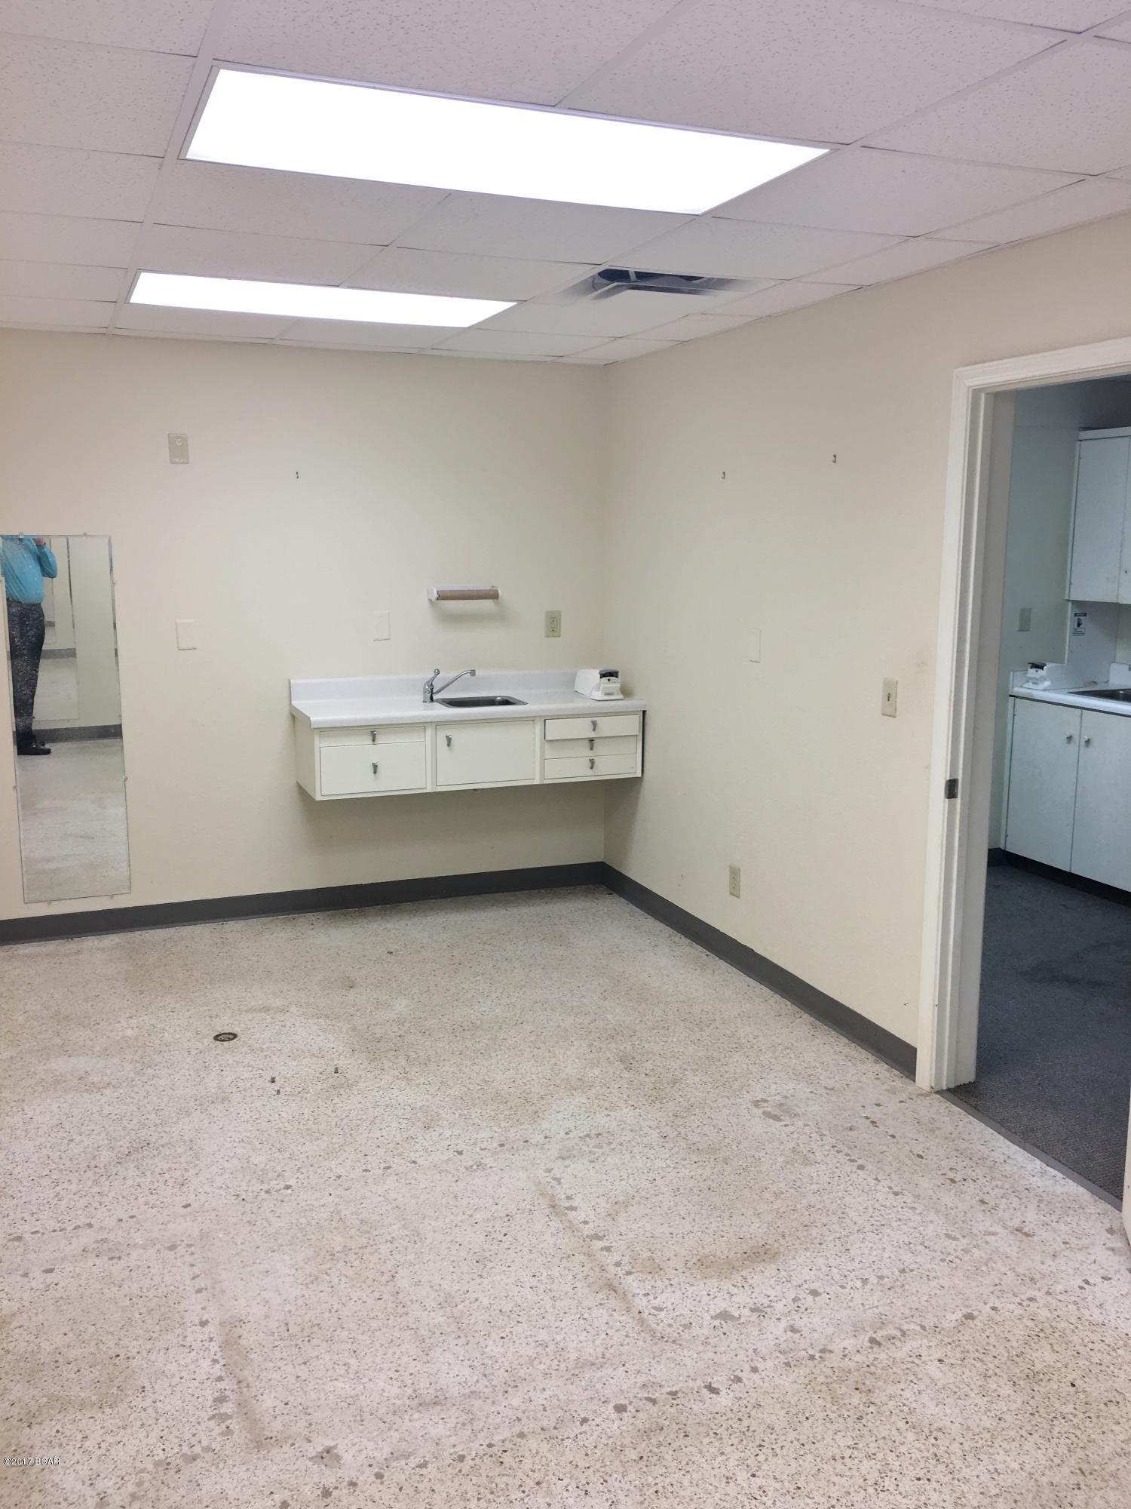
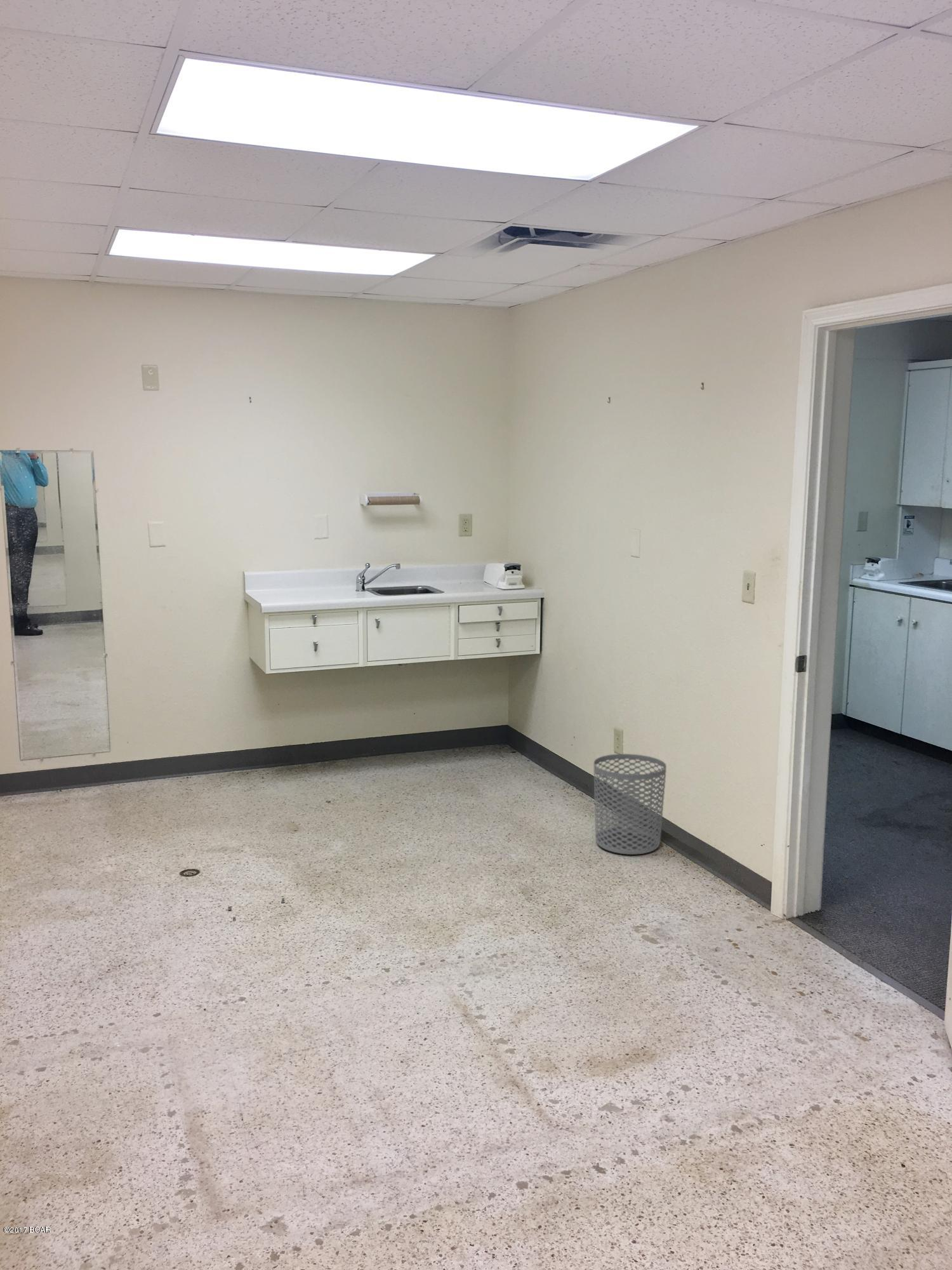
+ waste bin (628, 804)
